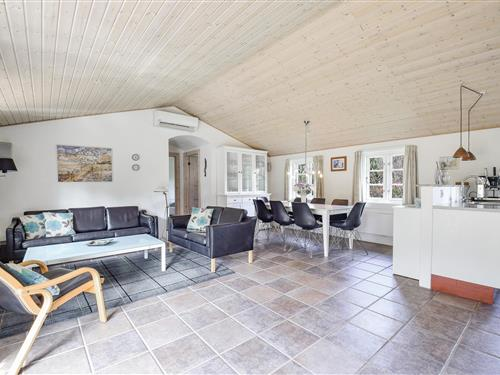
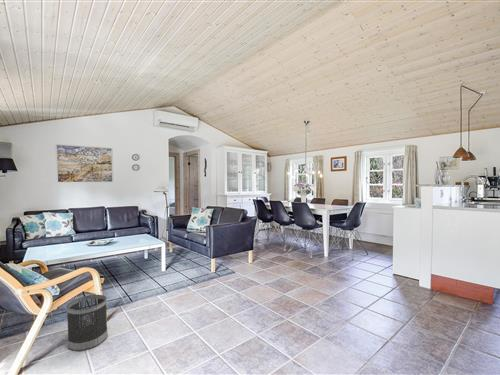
+ wastebasket (87, 321)
